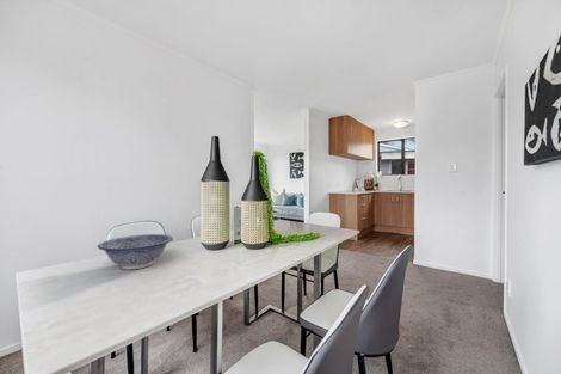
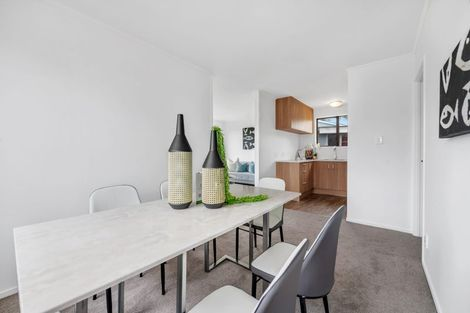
- decorative bowl (137, 252)
